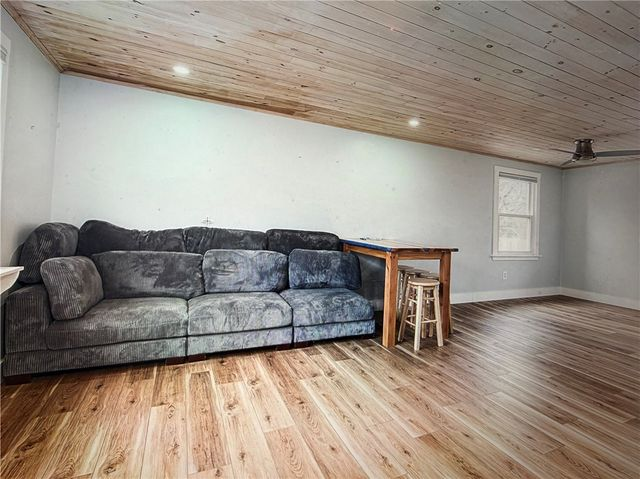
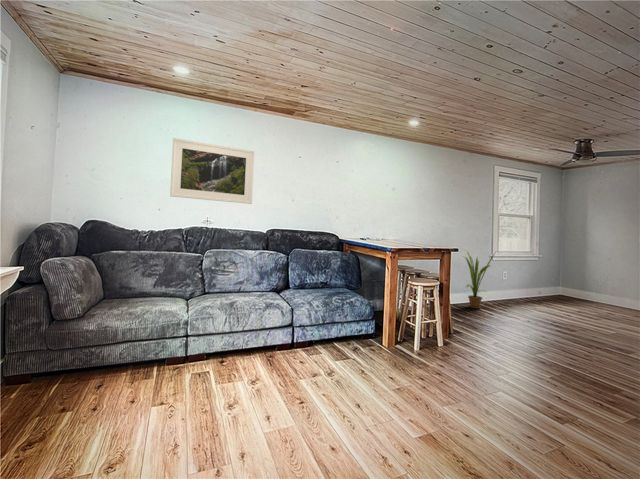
+ house plant (472, 277)
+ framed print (214, 172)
